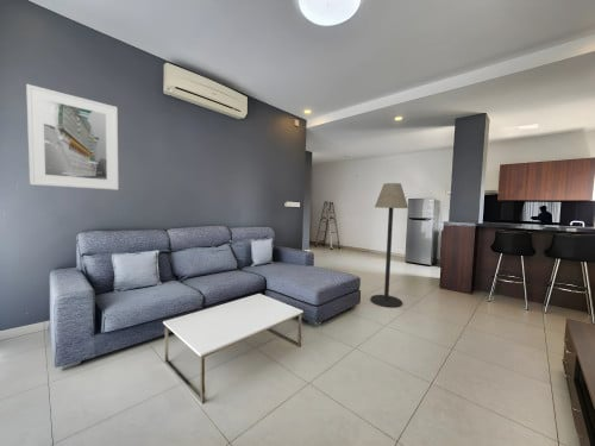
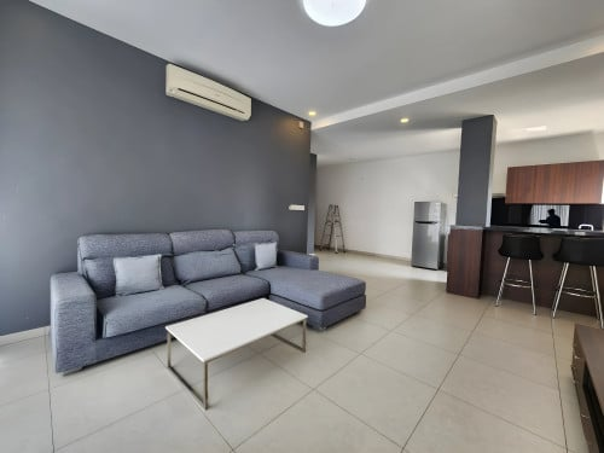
- floor lamp (389, 243)
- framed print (76, 142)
